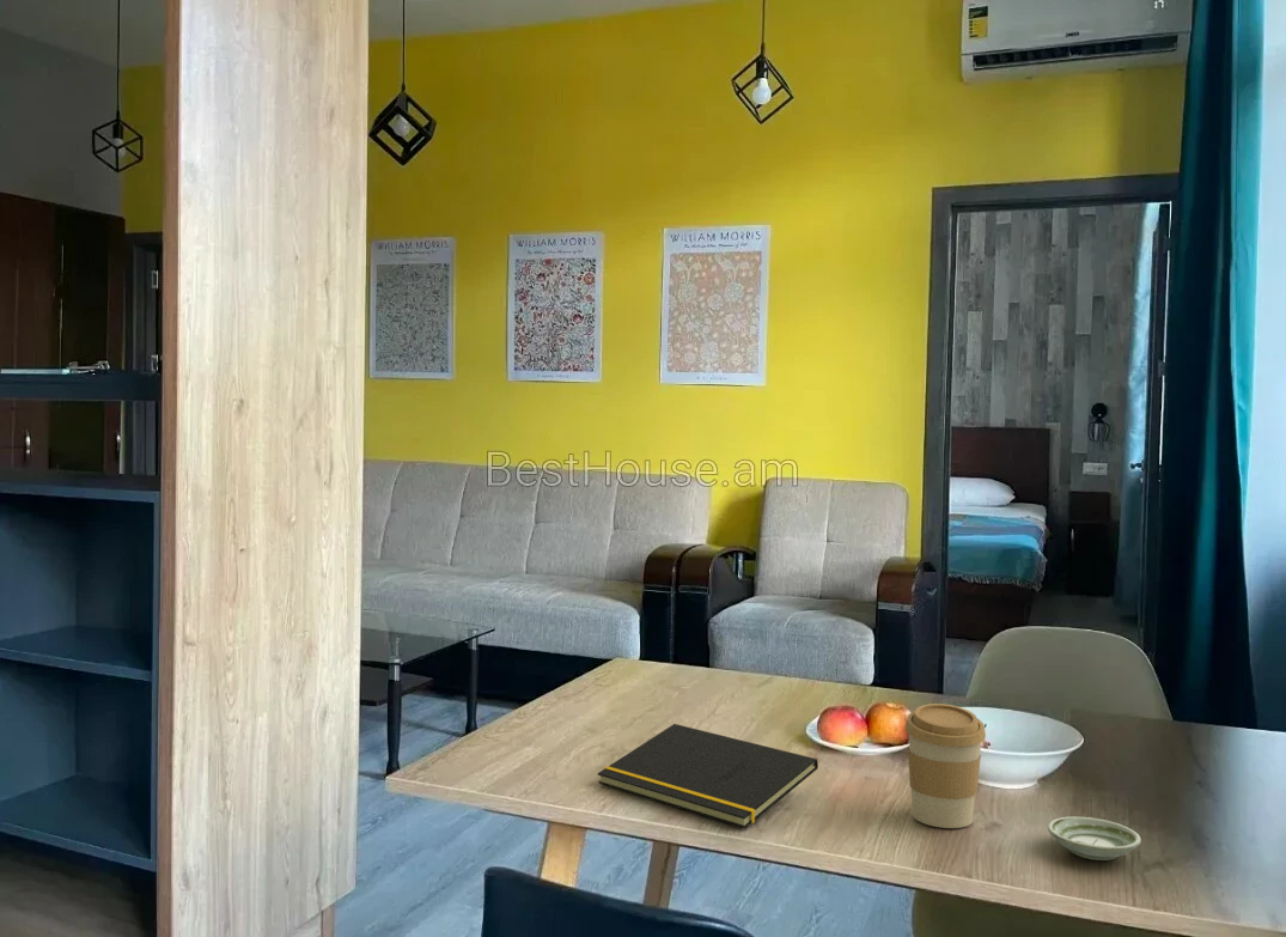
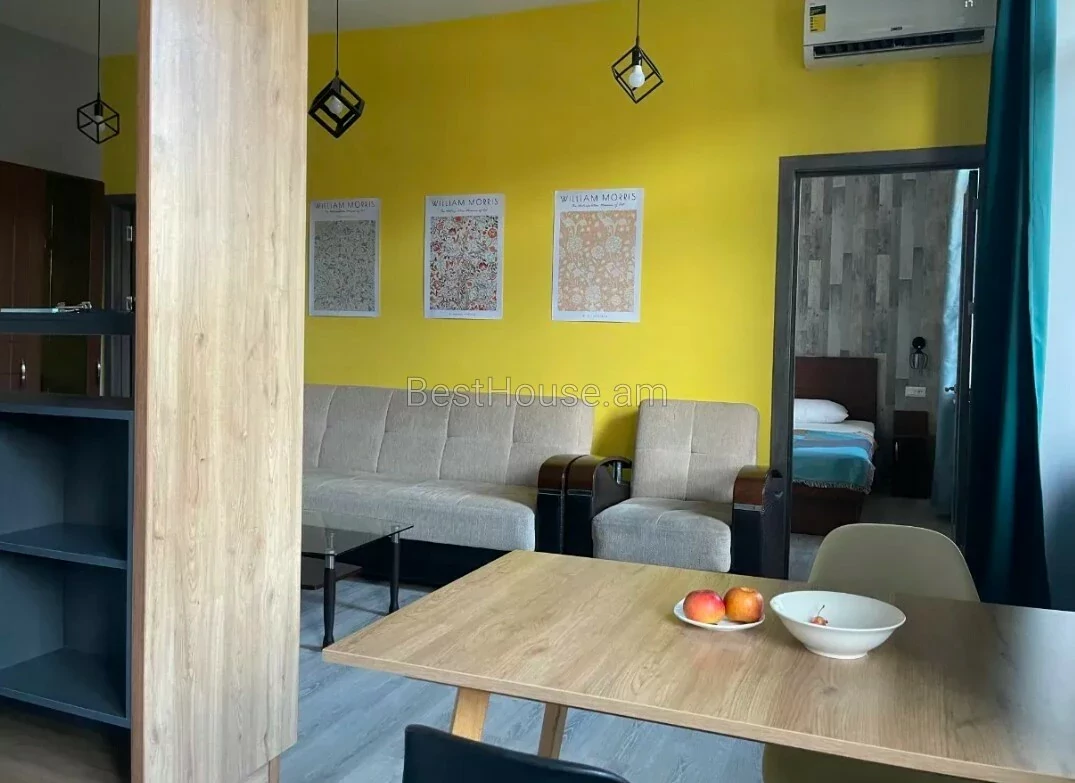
- notepad (706, 771)
- saucer (1092, 841)
- coffee cup (944, 763)
